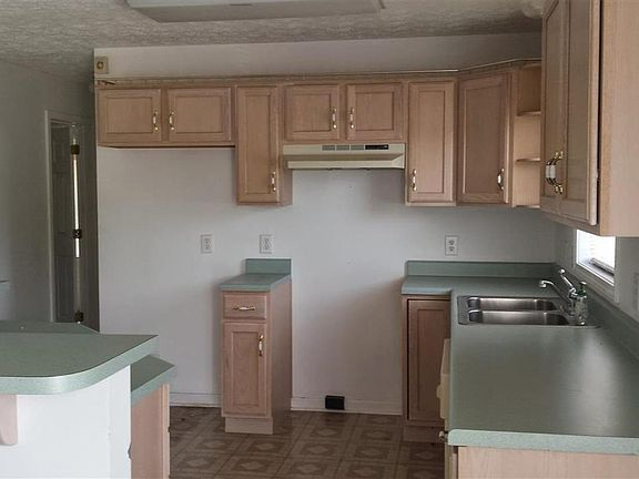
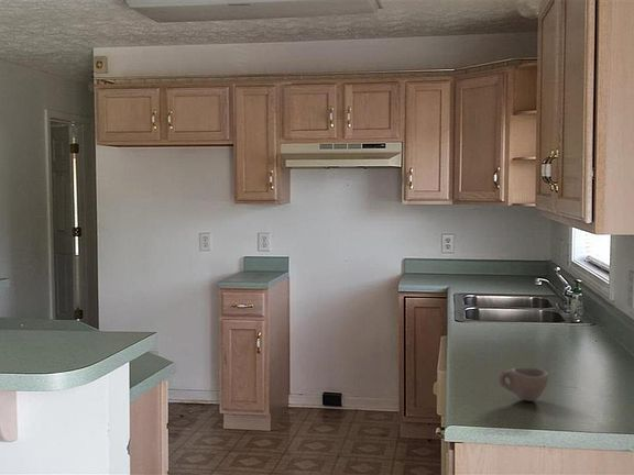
+ cup (523, 385)
